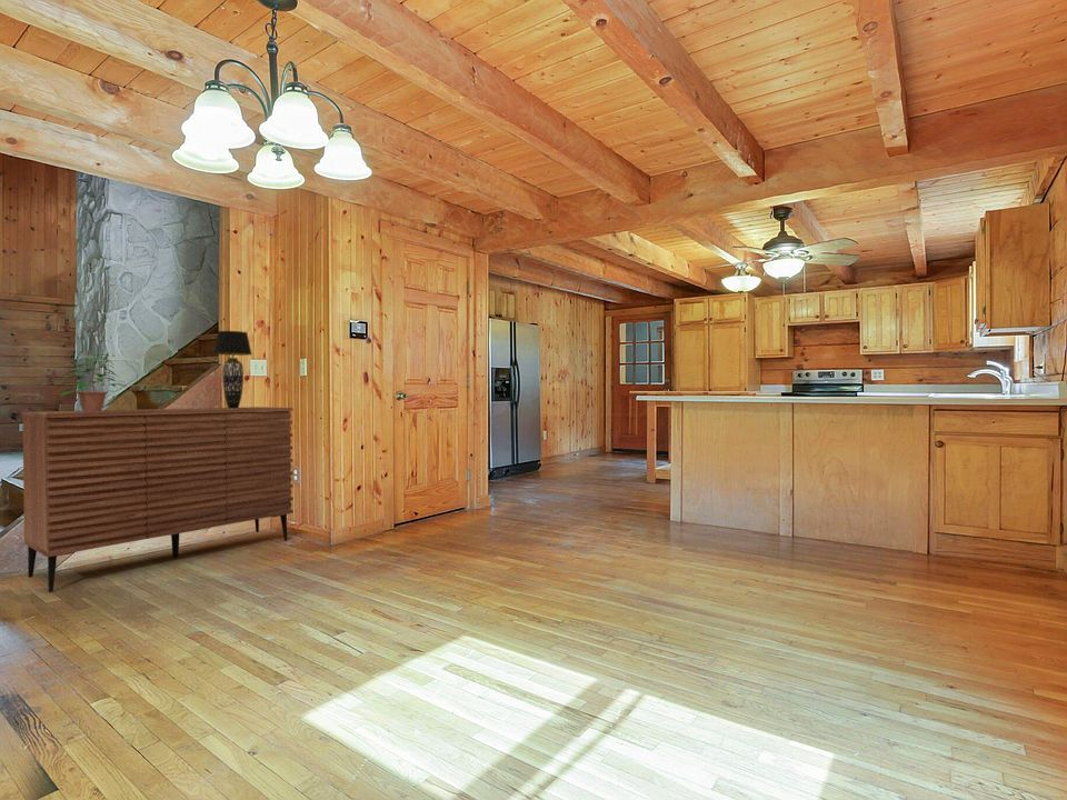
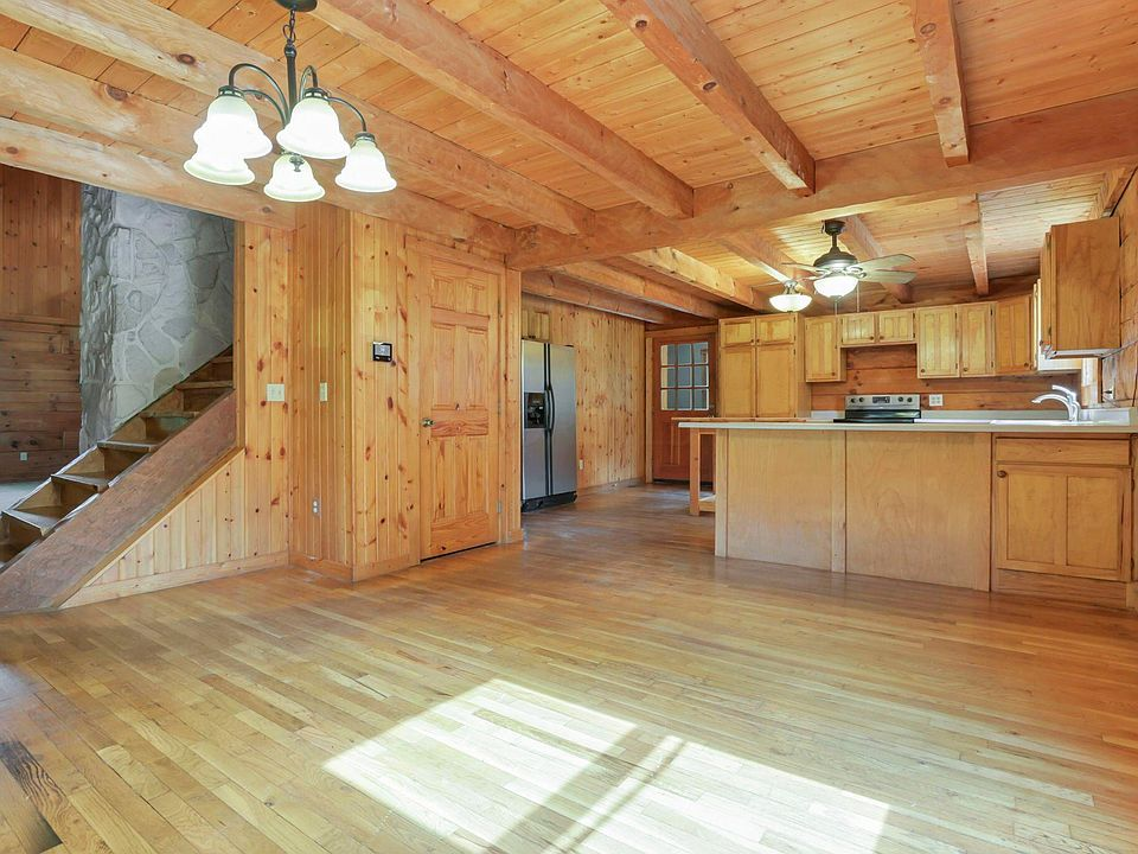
- table lamp (232, 370)
- potted plant (90, 381)
- sideboard (172, 483)
